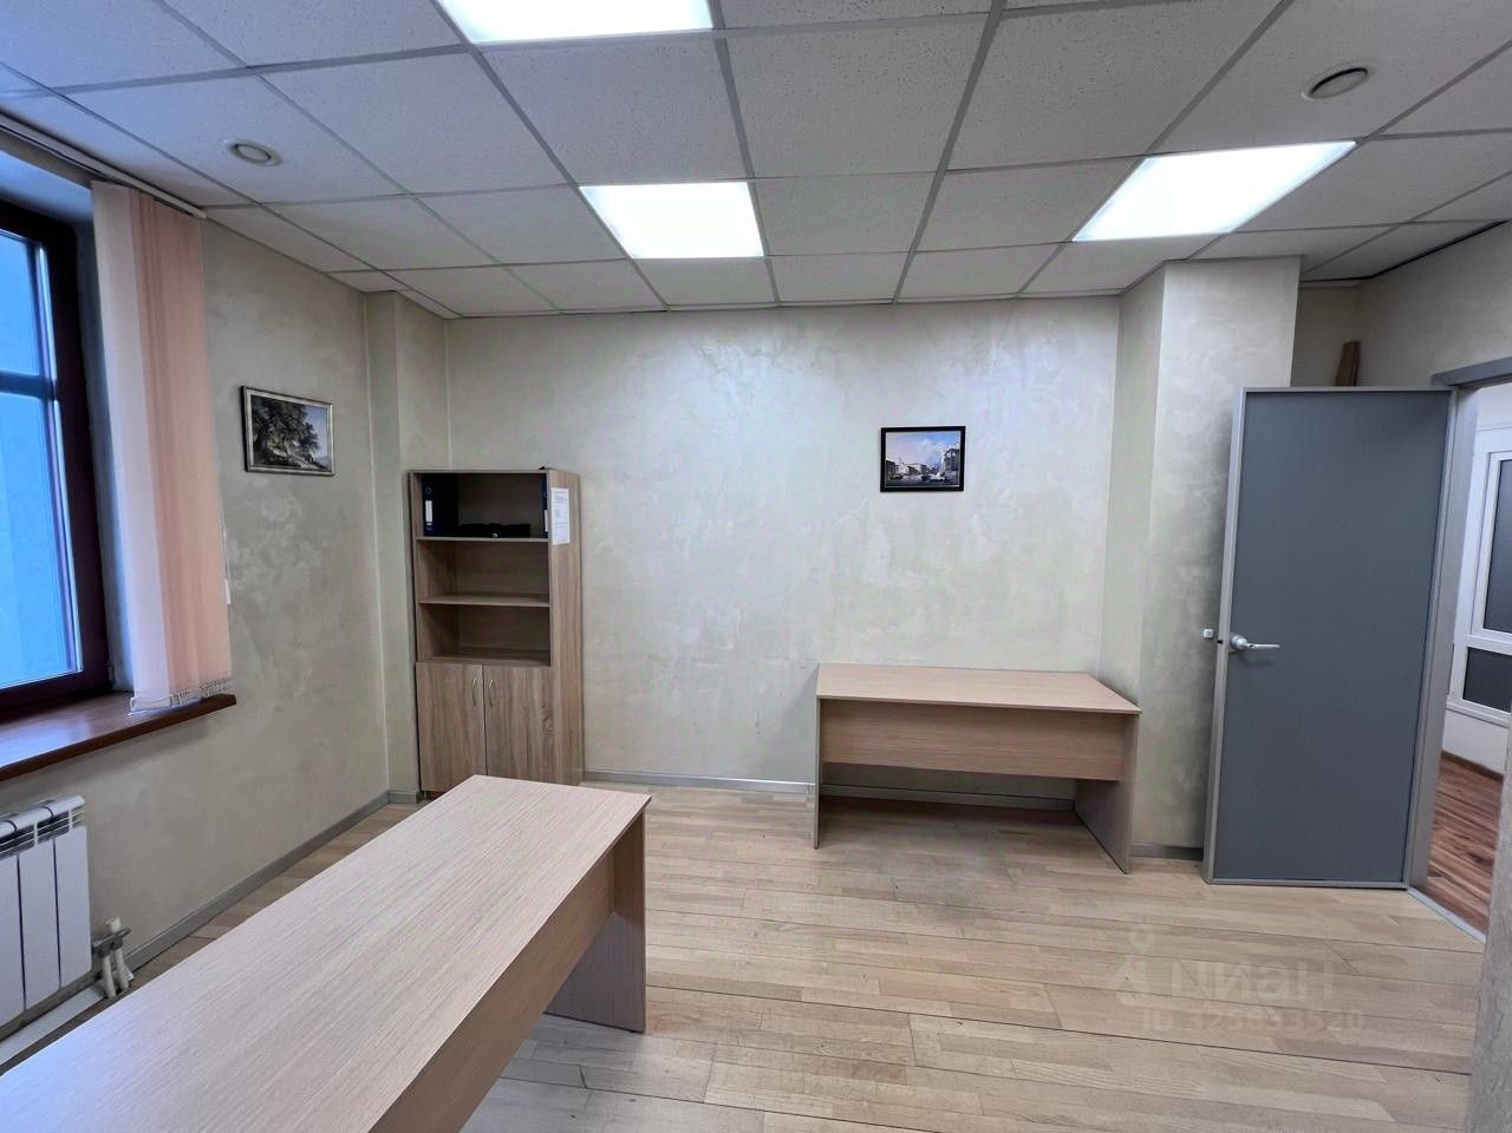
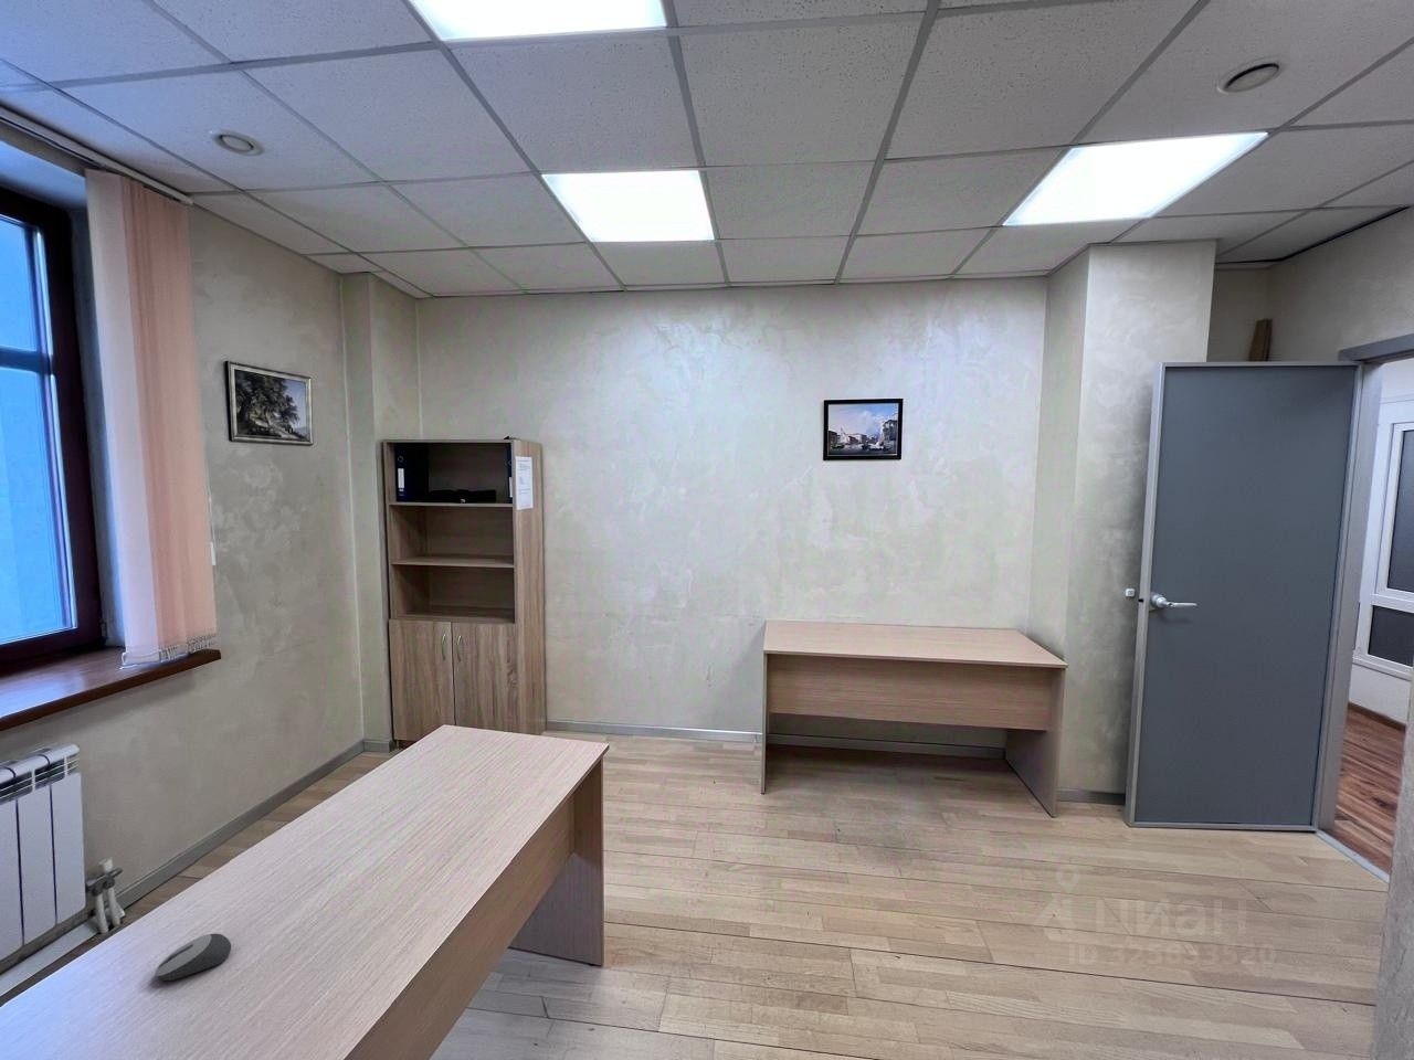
+ computer mouse (194, 954)
